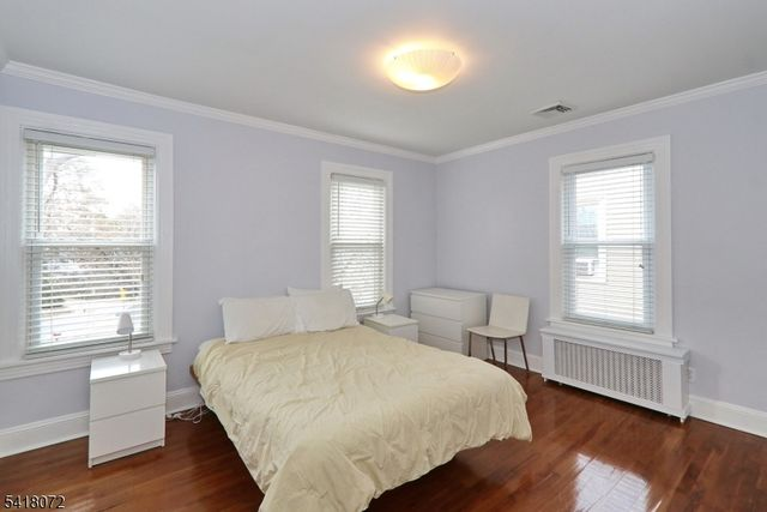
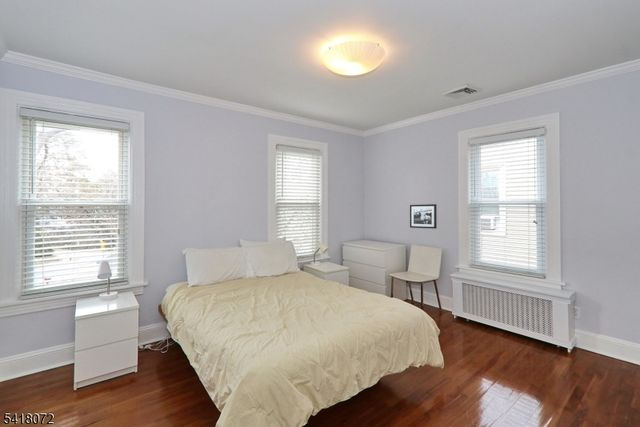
+ picture frame (422, 216)
